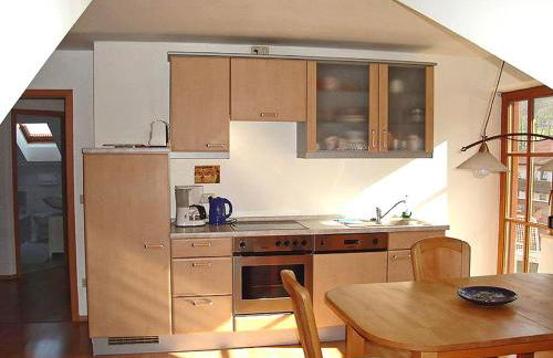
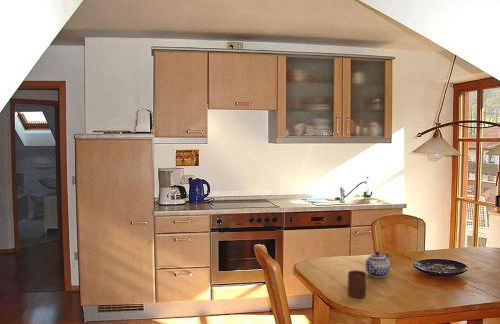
+ teapot (377, 263)
+ cup (355, 283)
